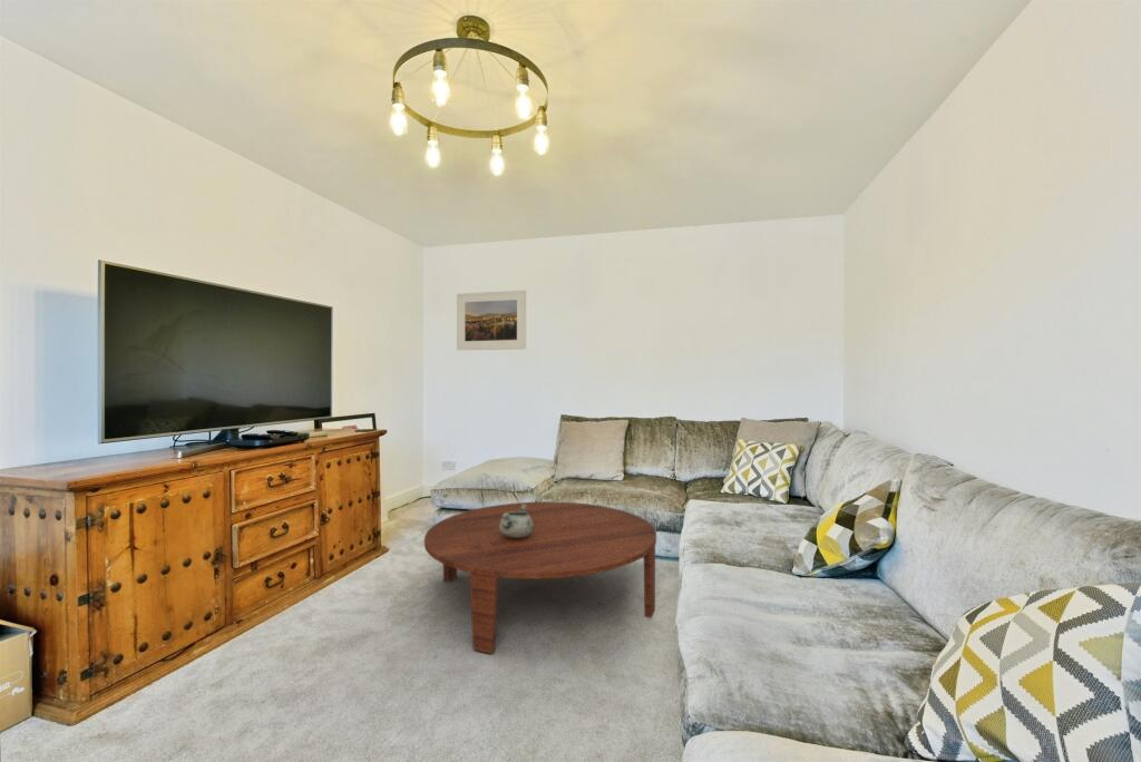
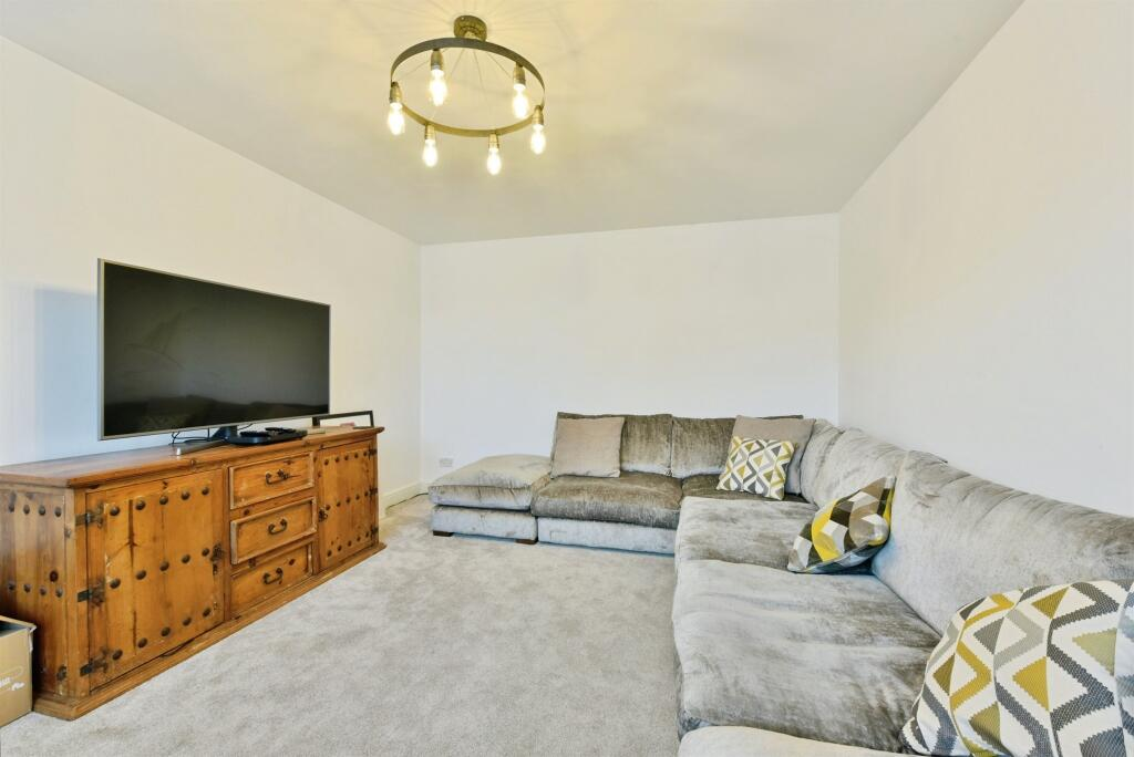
- coffee table (542, 561)
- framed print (490, 321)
- decorative bowl (516, 521)
